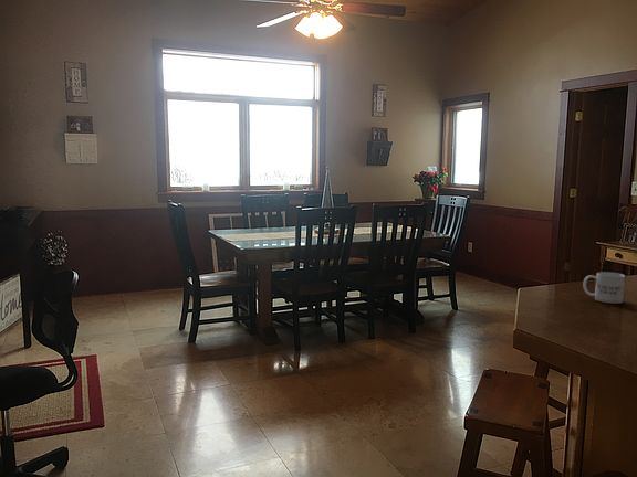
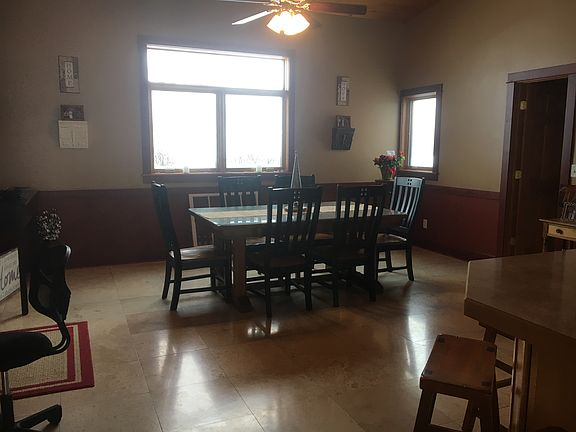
- mug (603, 286)
